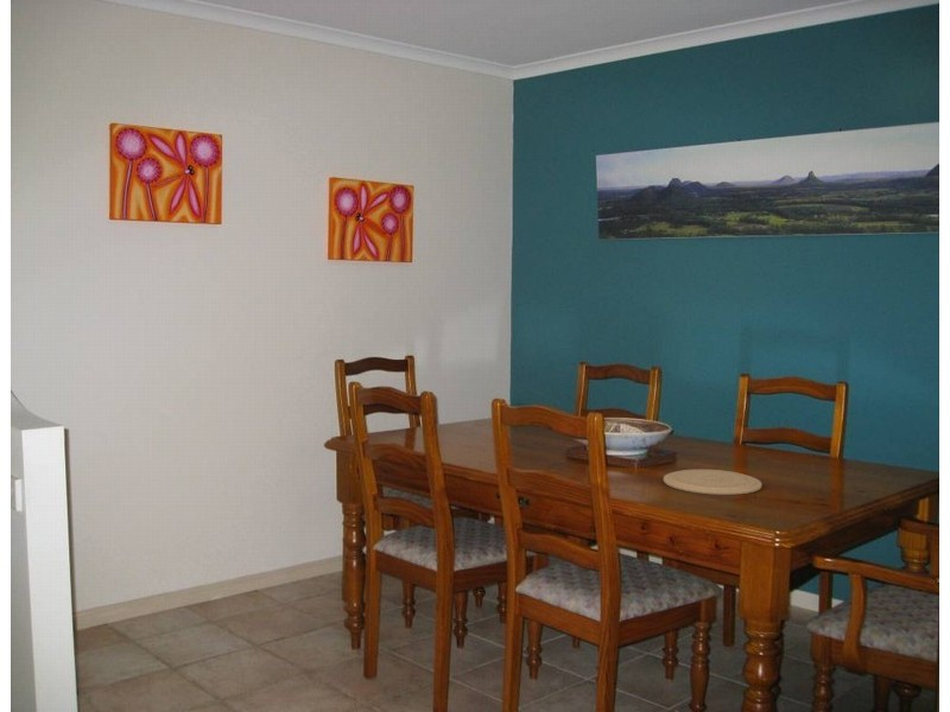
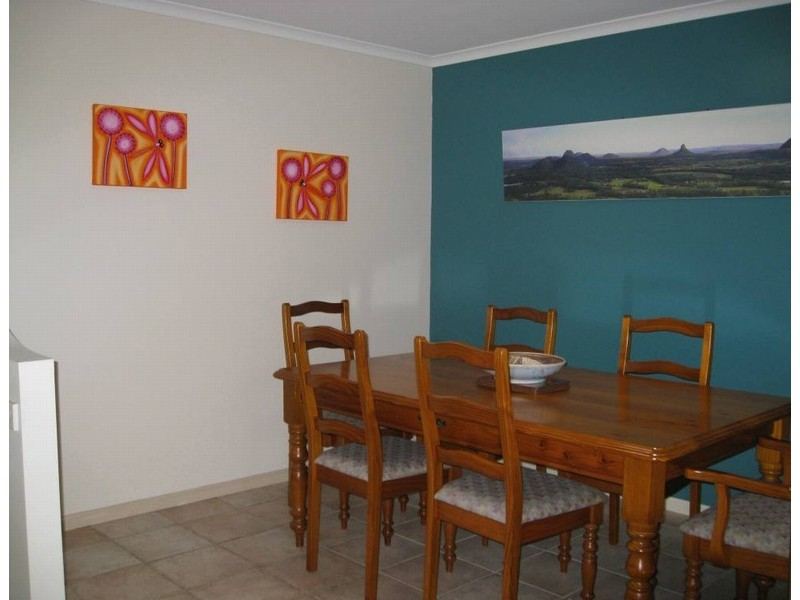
- plate (711, 481)
